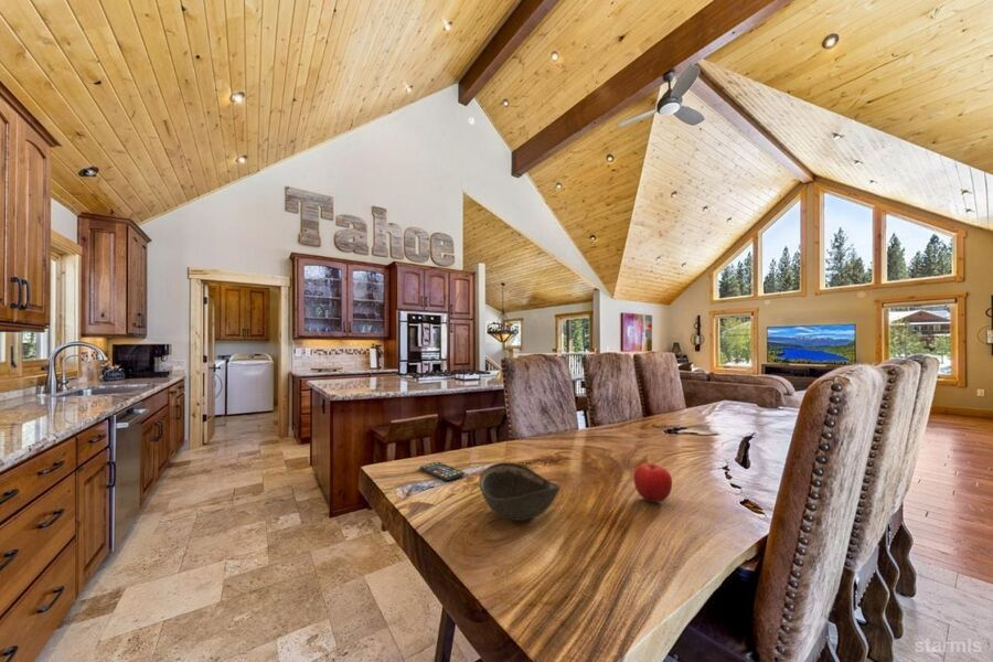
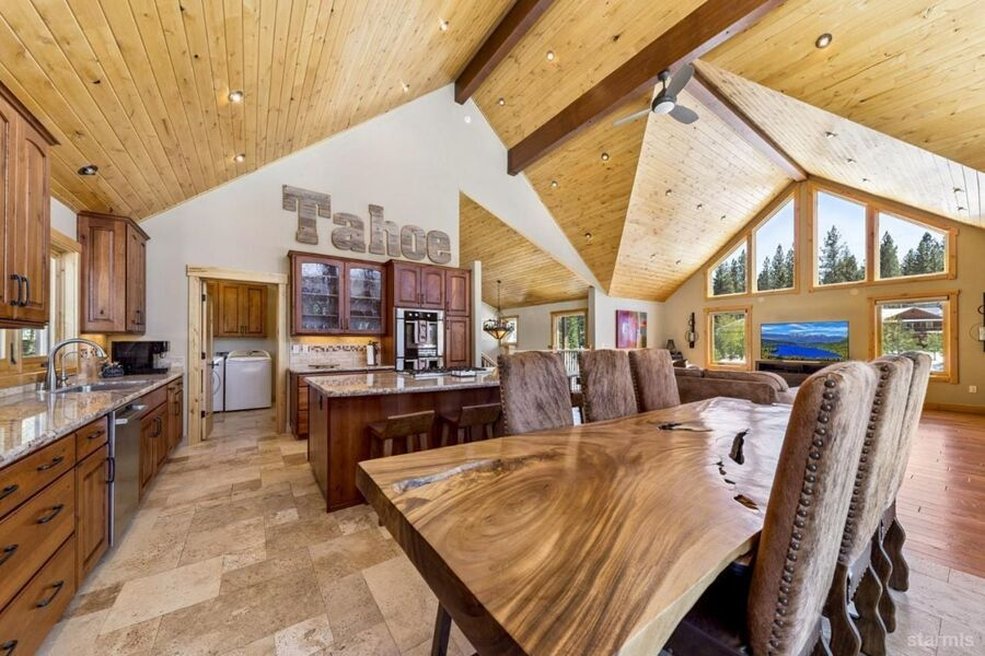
- smartphone (441, 470)
- fruit (652, 481)
- bowl (519, 494)
